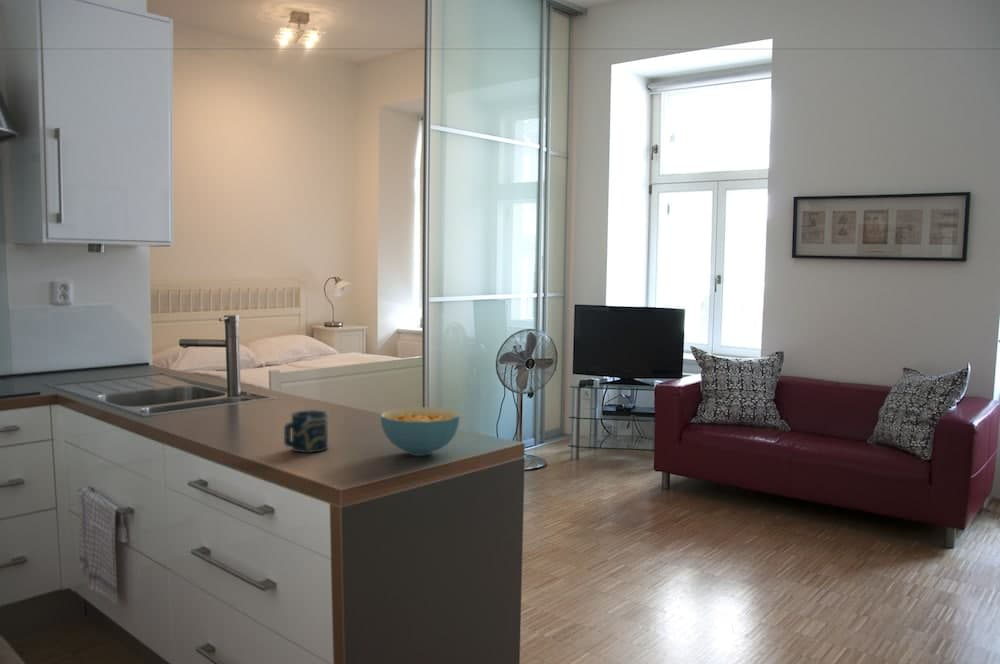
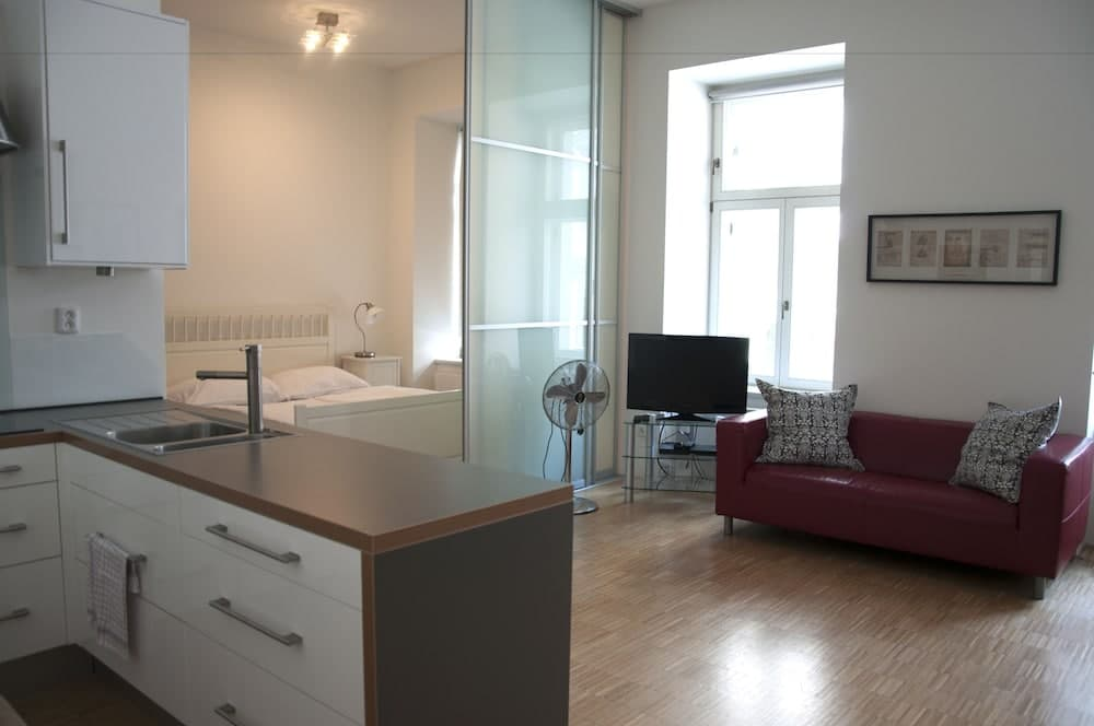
- cereal bowl (420, 433)
- cup (305, 432)
